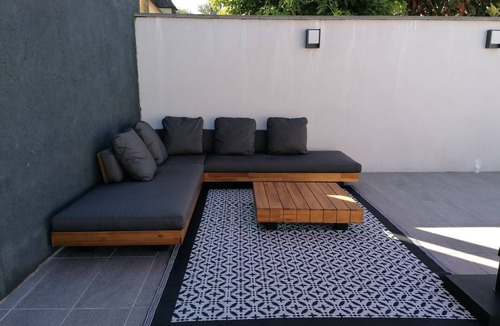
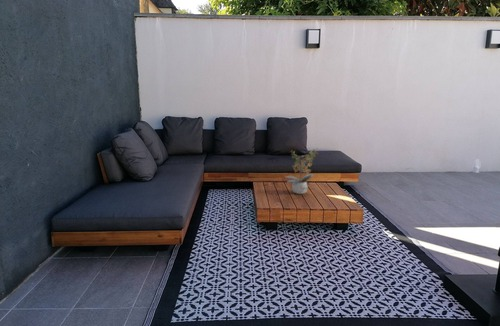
+ potted plant (303, 170)
